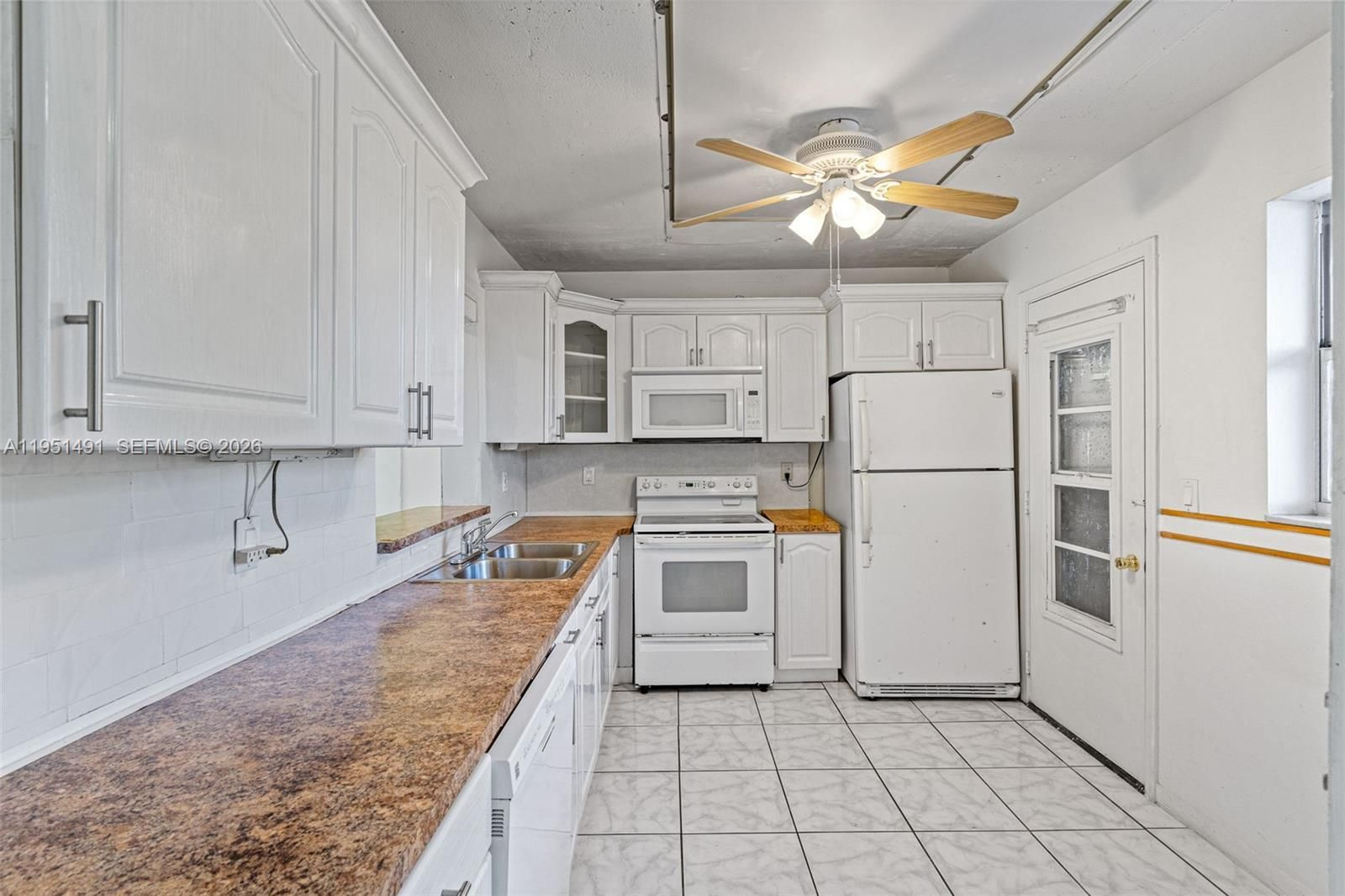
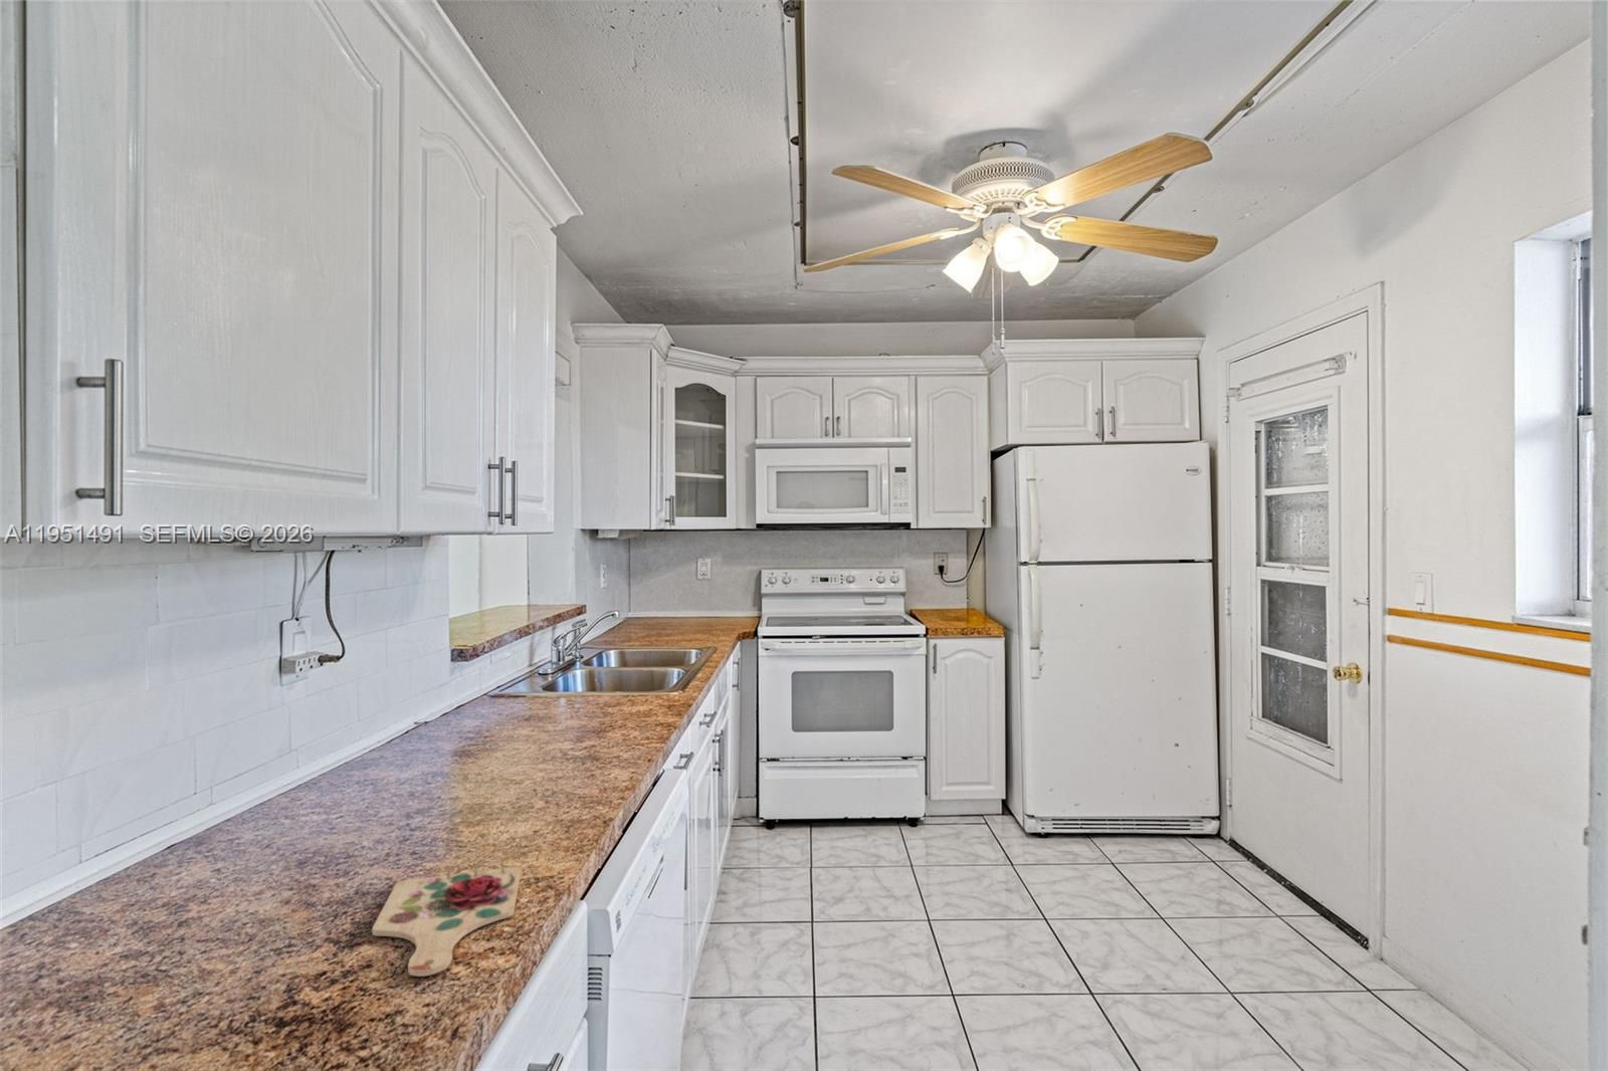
+ cutting board (445, 910)
